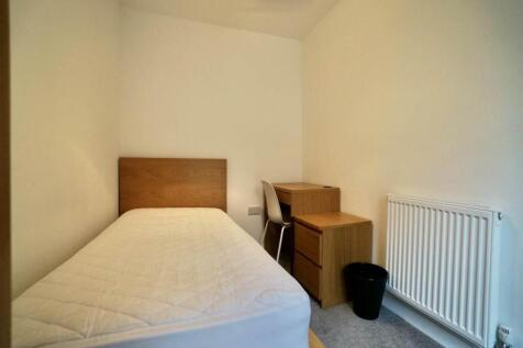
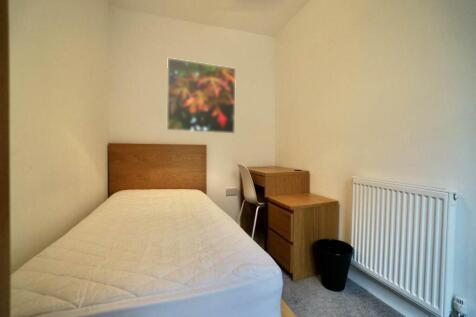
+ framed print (202, 97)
